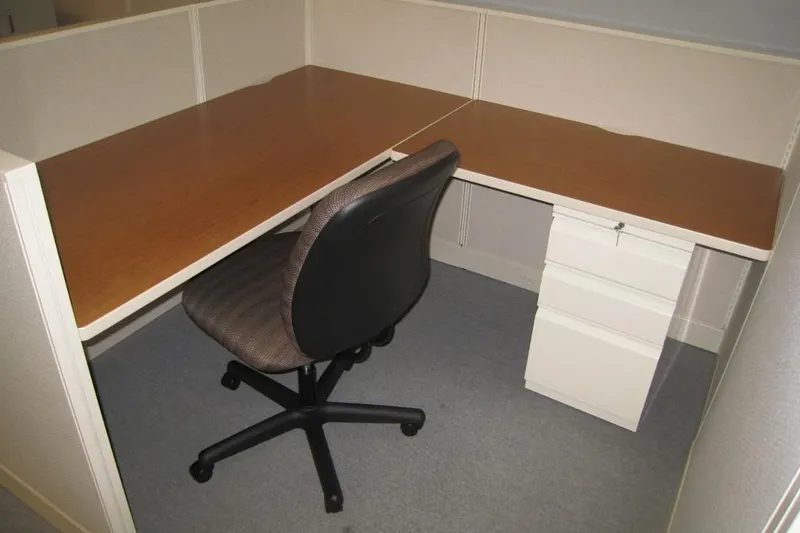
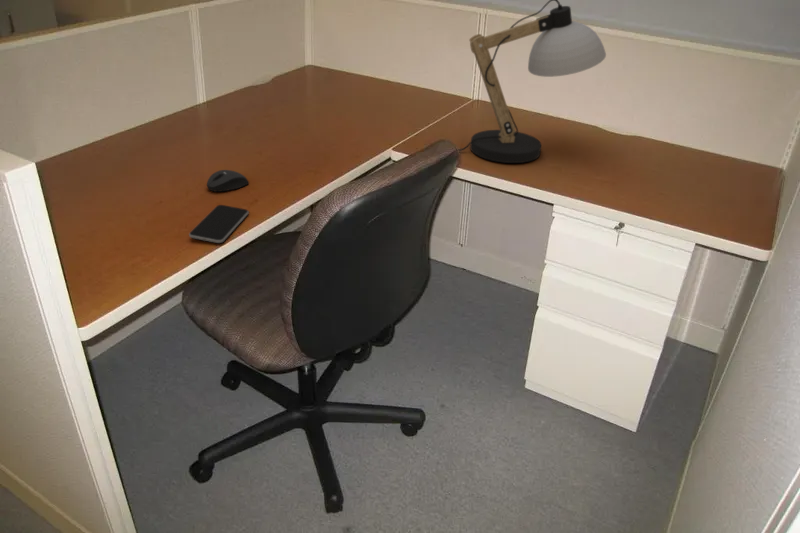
+ mouse (227, 179)
+ desk lamp (531, 73)
+ smartphone (220, 223)
